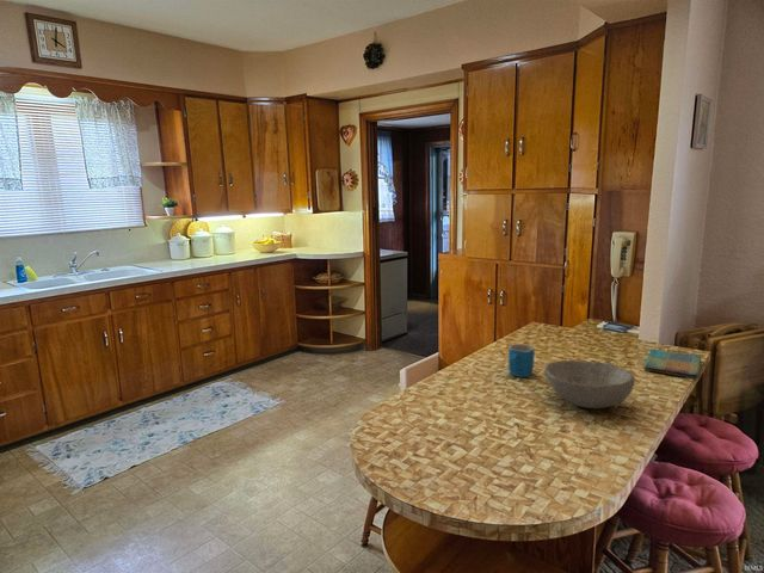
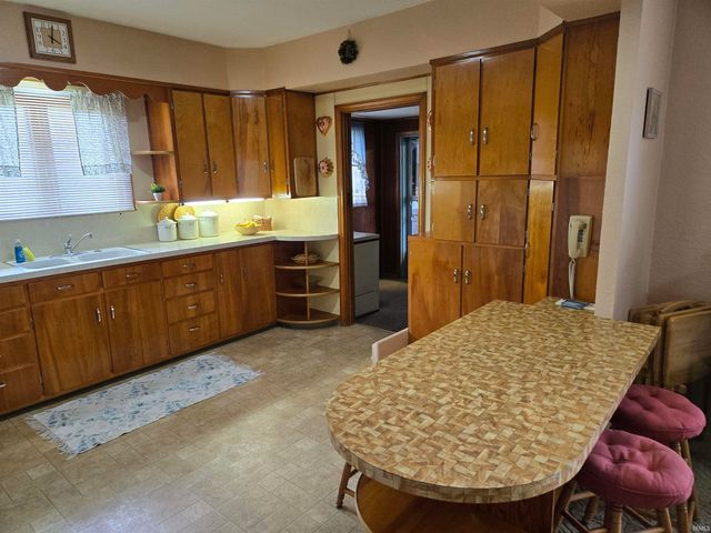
- bowl (587, 387)
- dish towel (672, 362)
- mug (518, 362)
